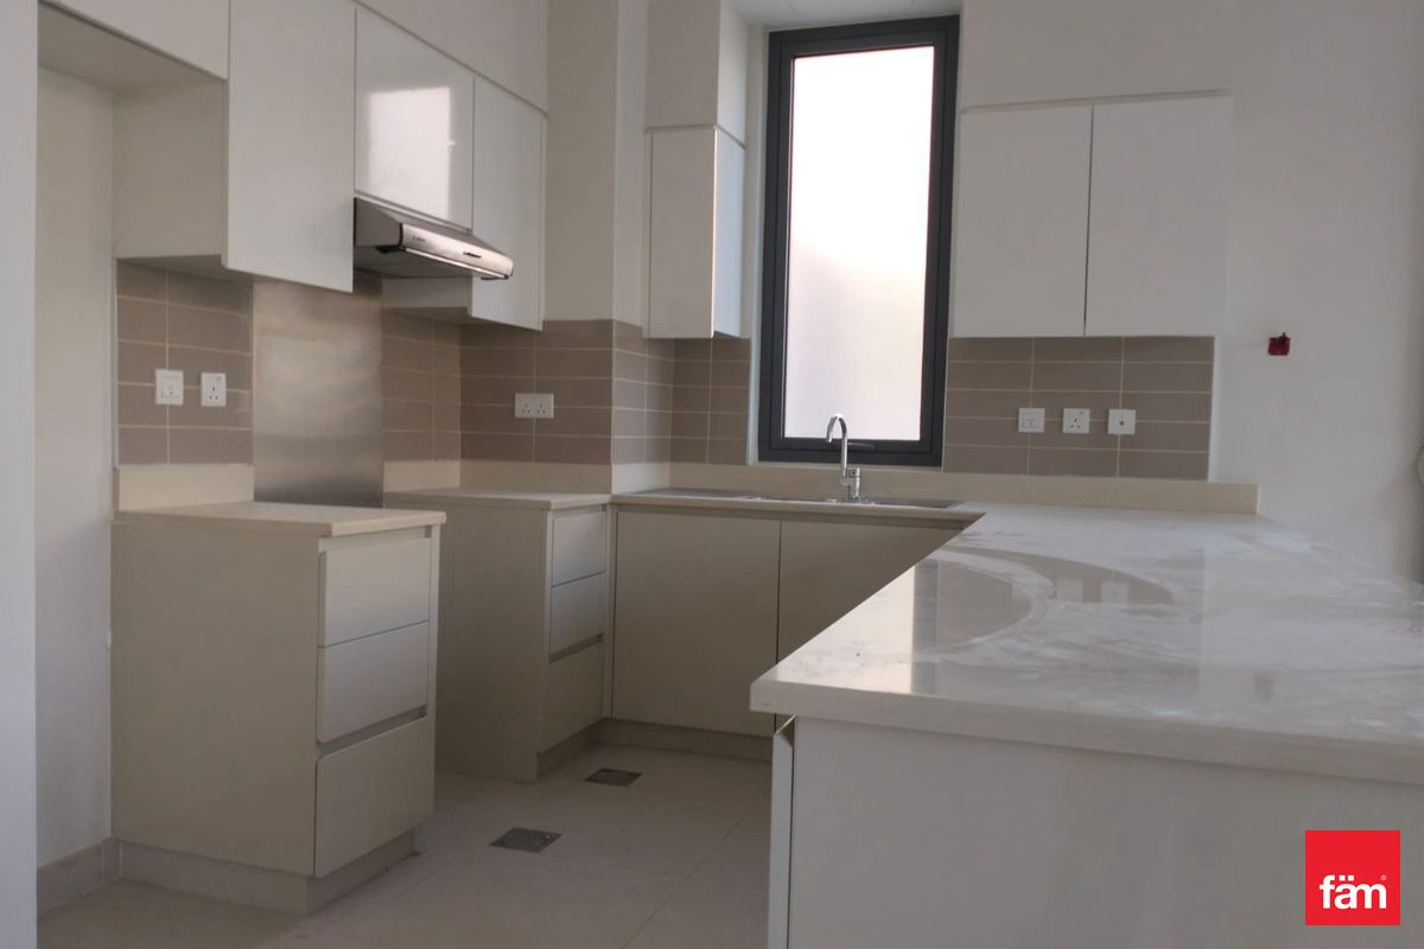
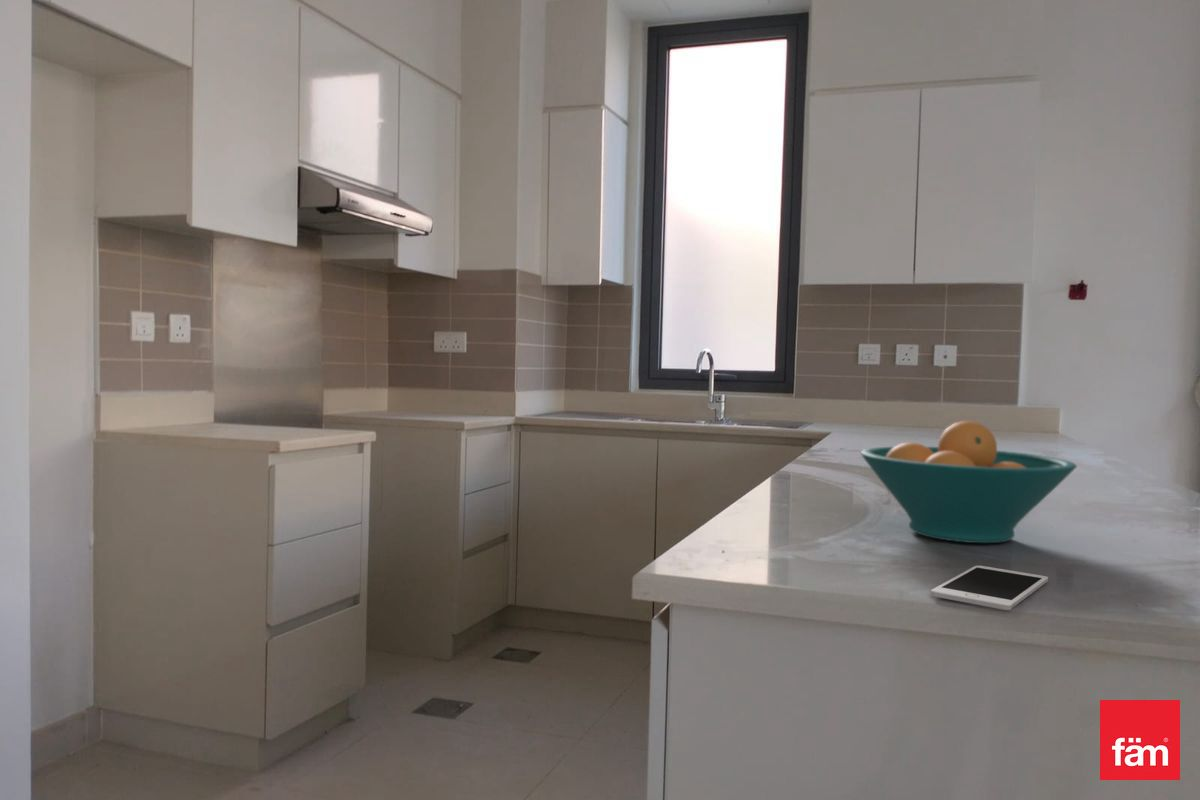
+ cell phone (991, 585)
+ fruit bowl (963, 478)
